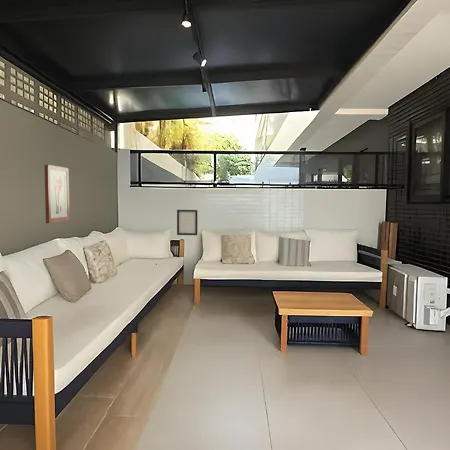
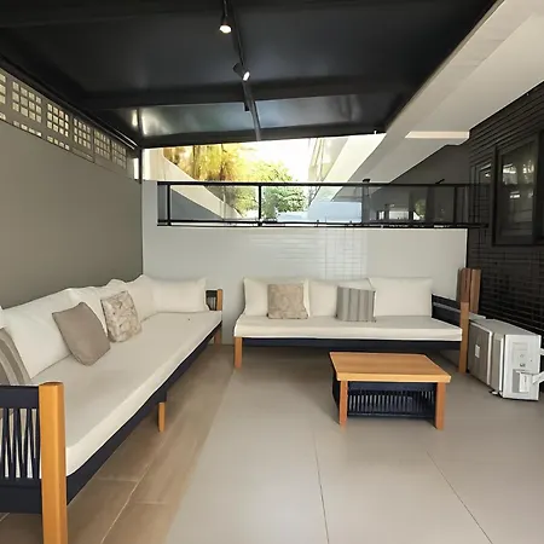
- wall art (57, 194)
- picture frame (187, 222)
